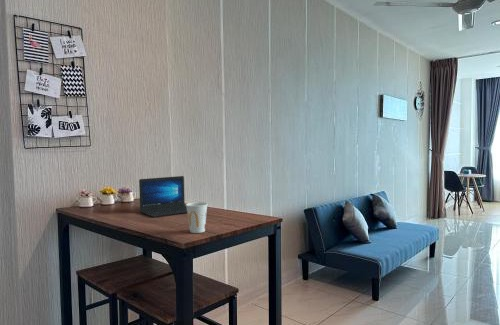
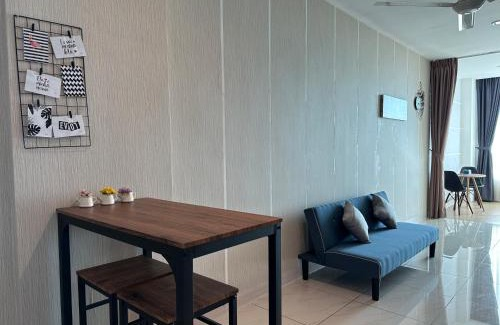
- laptop (168, 195)
- cup (197, 217)
